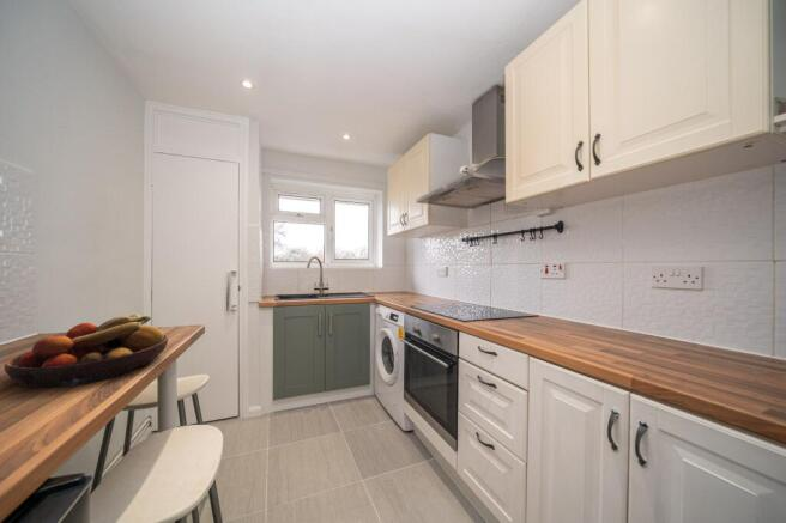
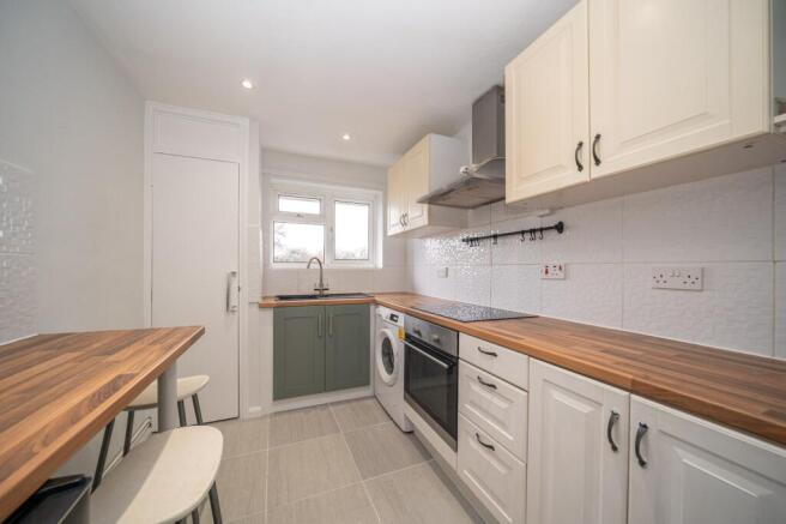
- fruit bowl (97, 342)
